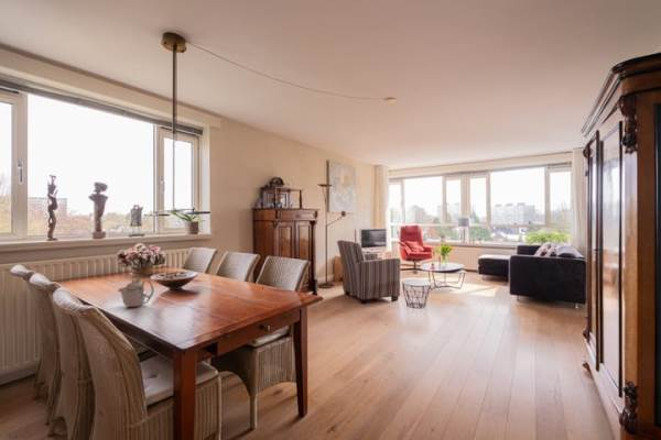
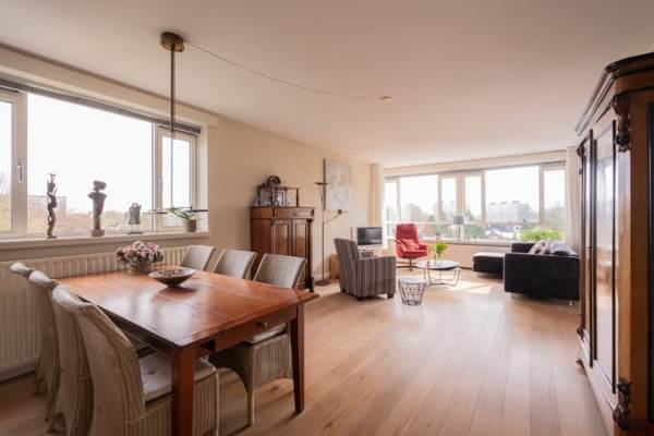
- teapot (136, 292)
